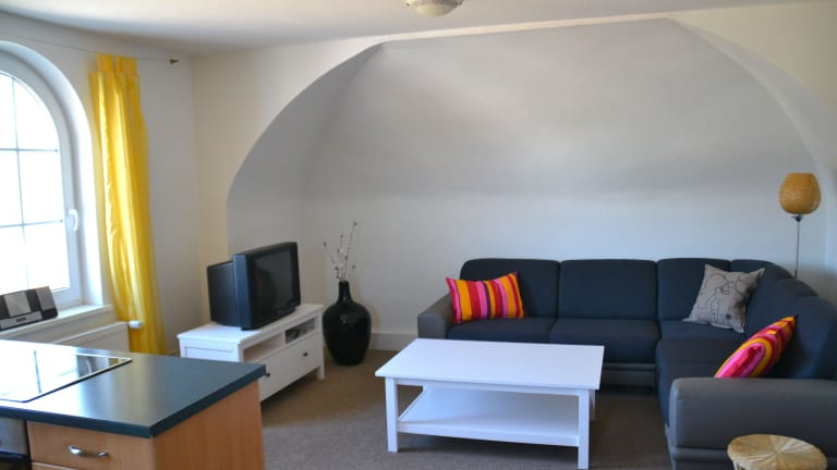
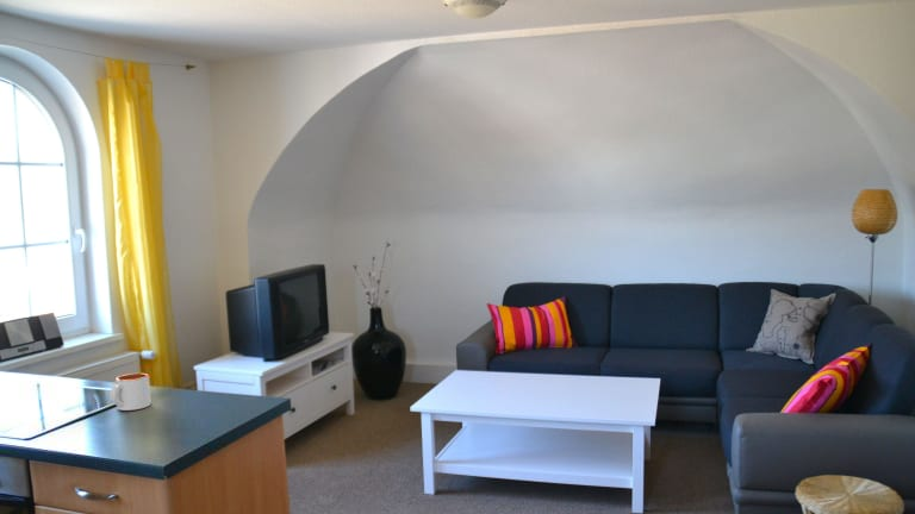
+ mug (129, 393)
